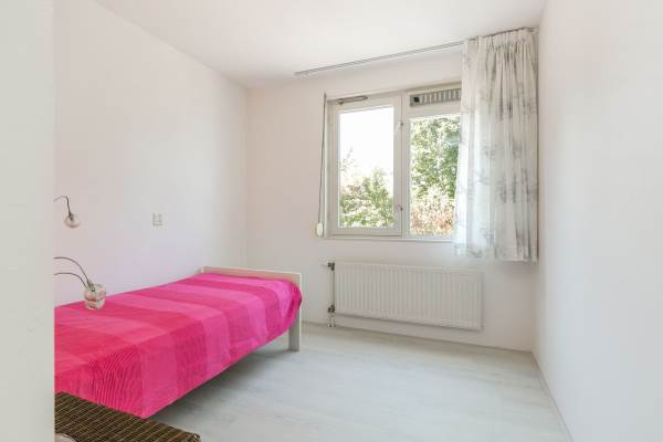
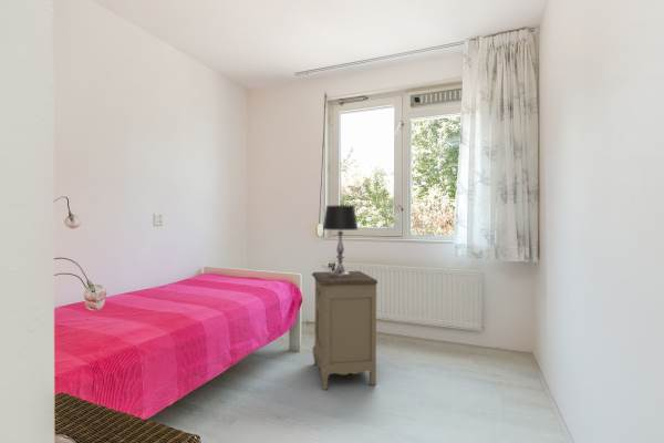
+ nightstand (338, 324)
+ table lamp (340, 240)
